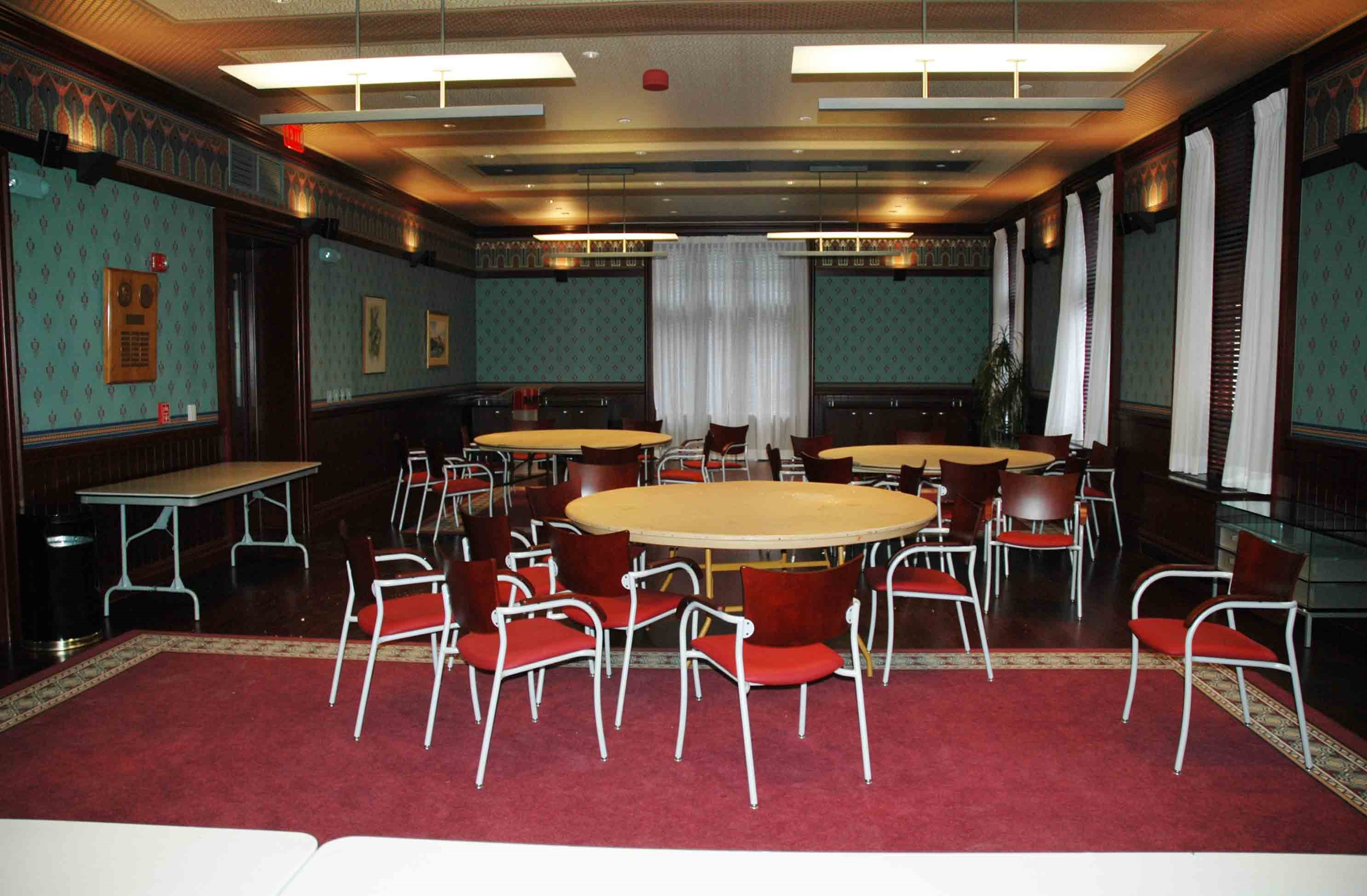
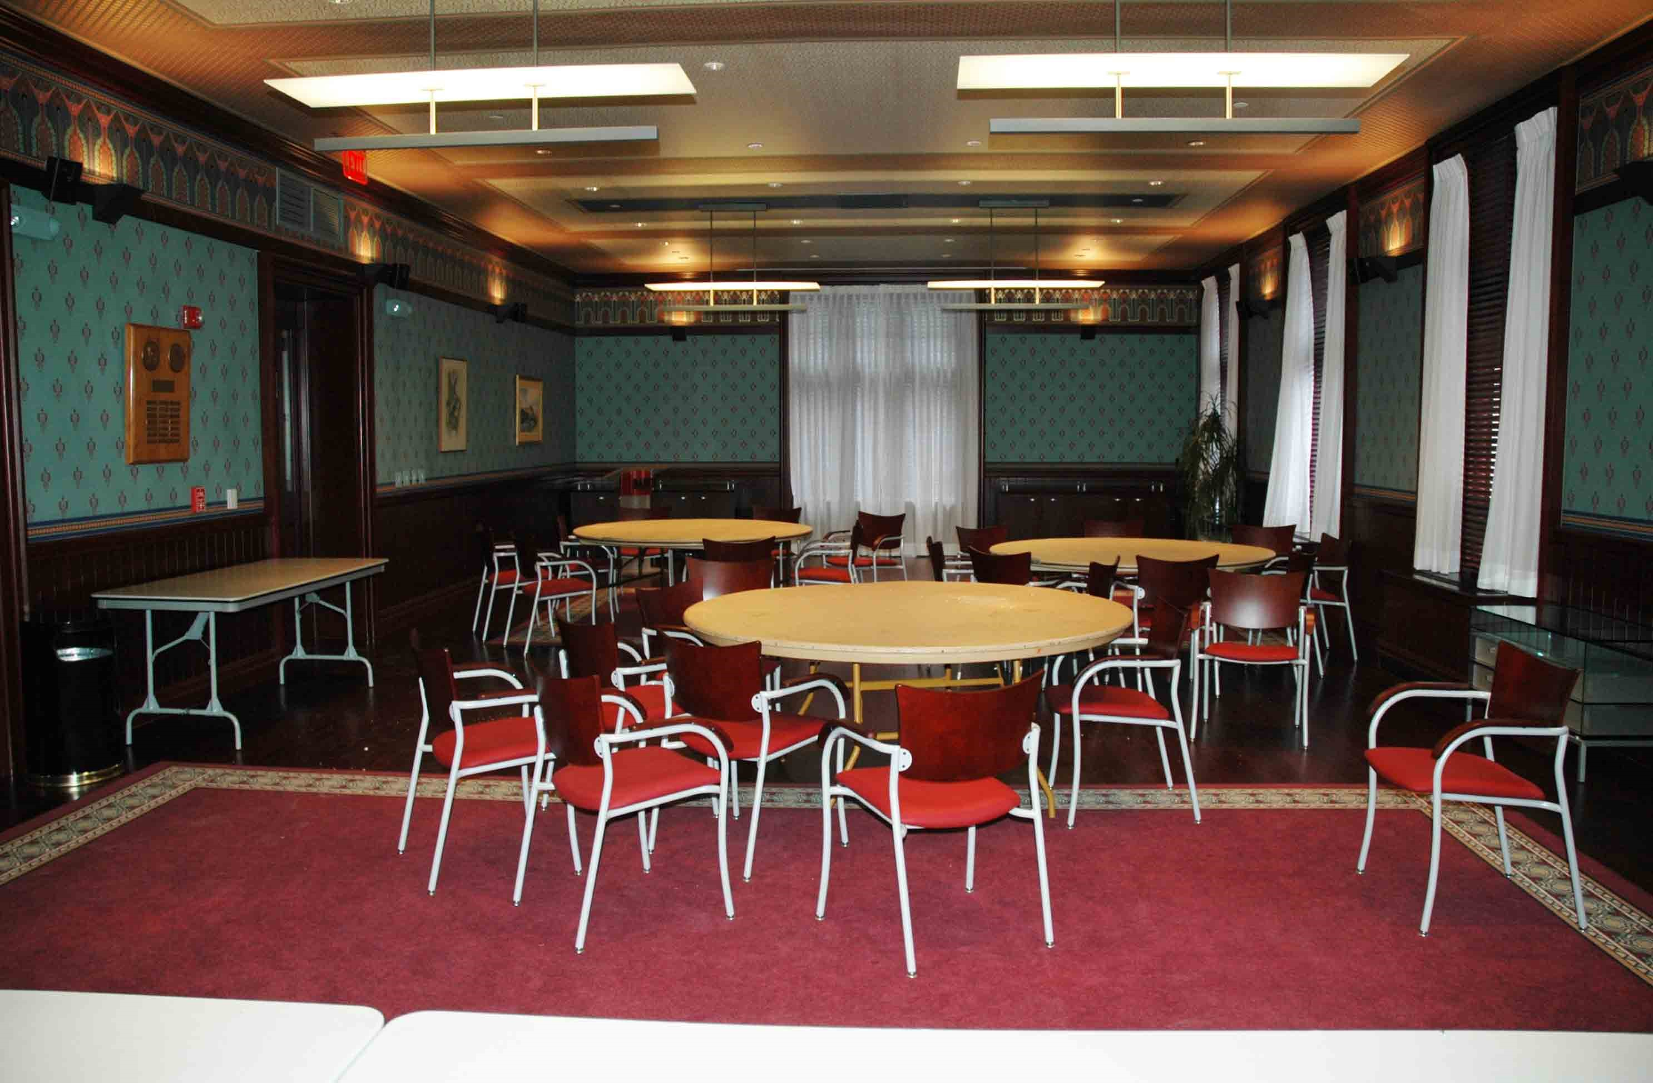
- smoke detector (655, 80)
